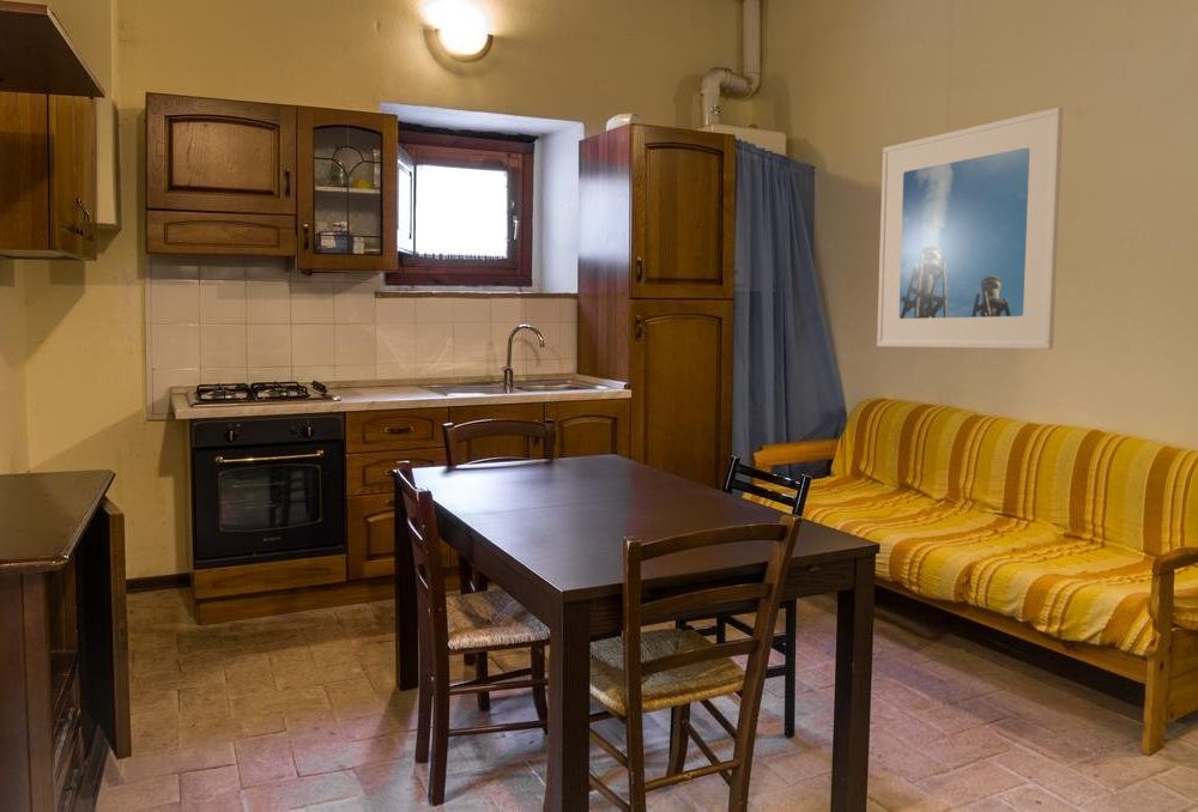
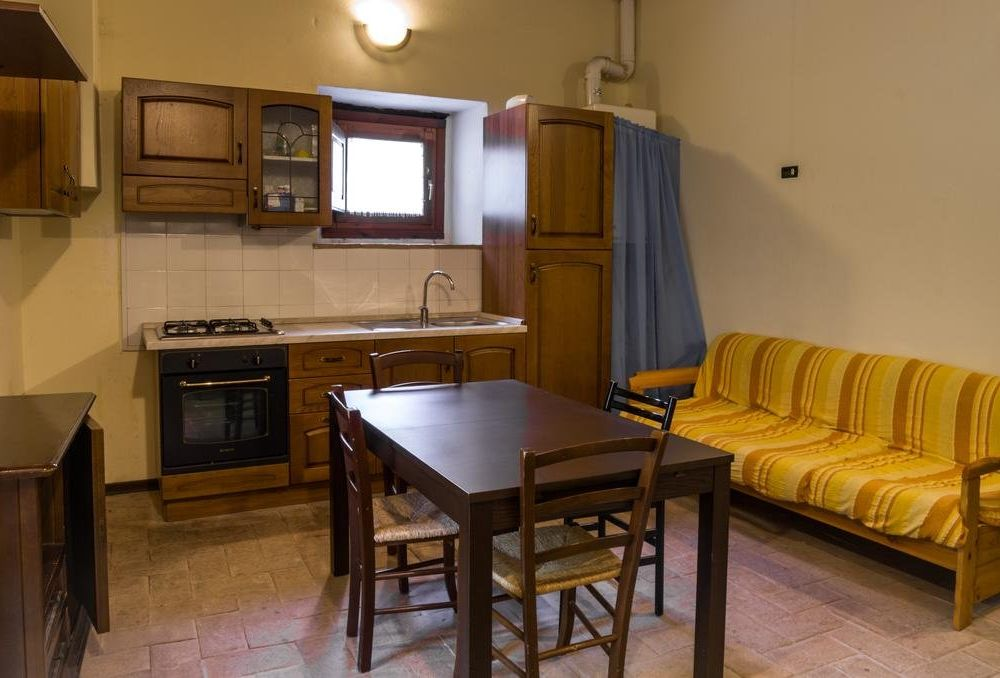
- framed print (960, 238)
